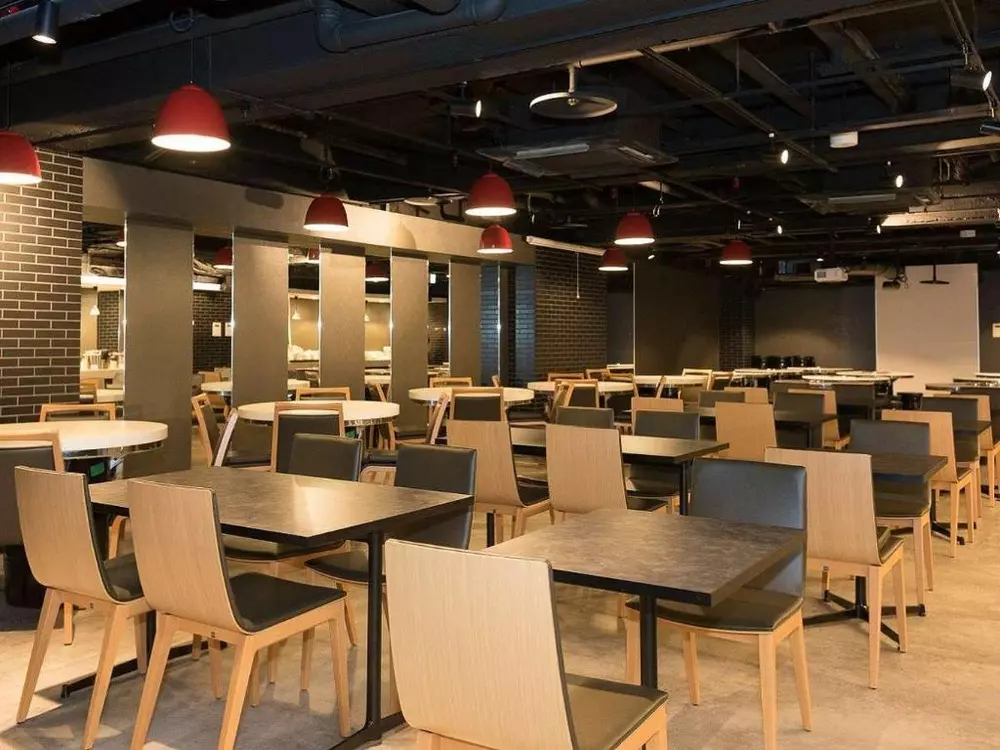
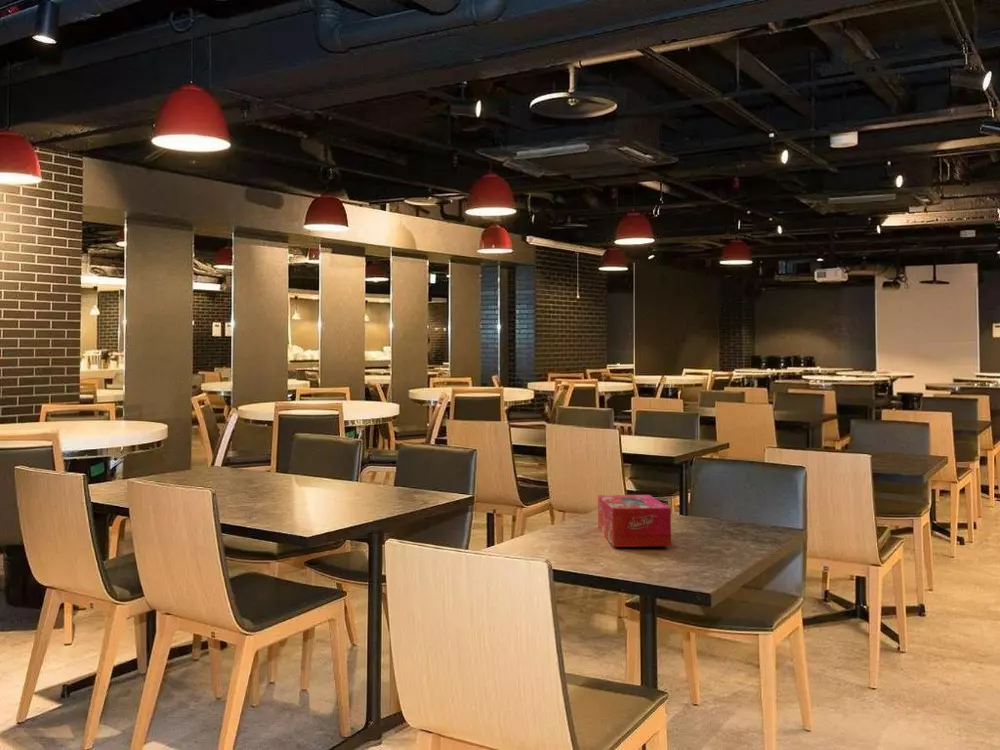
+ tissue box (632, 519)
